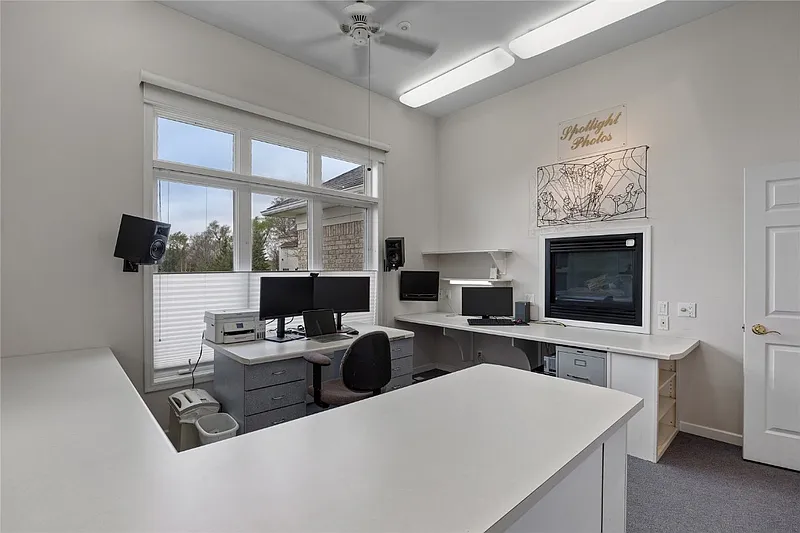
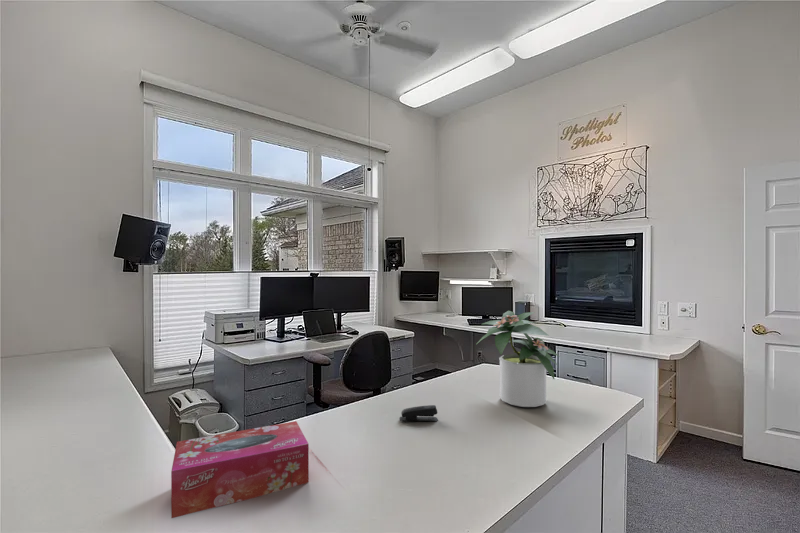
+ tissue box (242, 463)
+ stapler (418, 412)
+ potted plant (516, 356)
